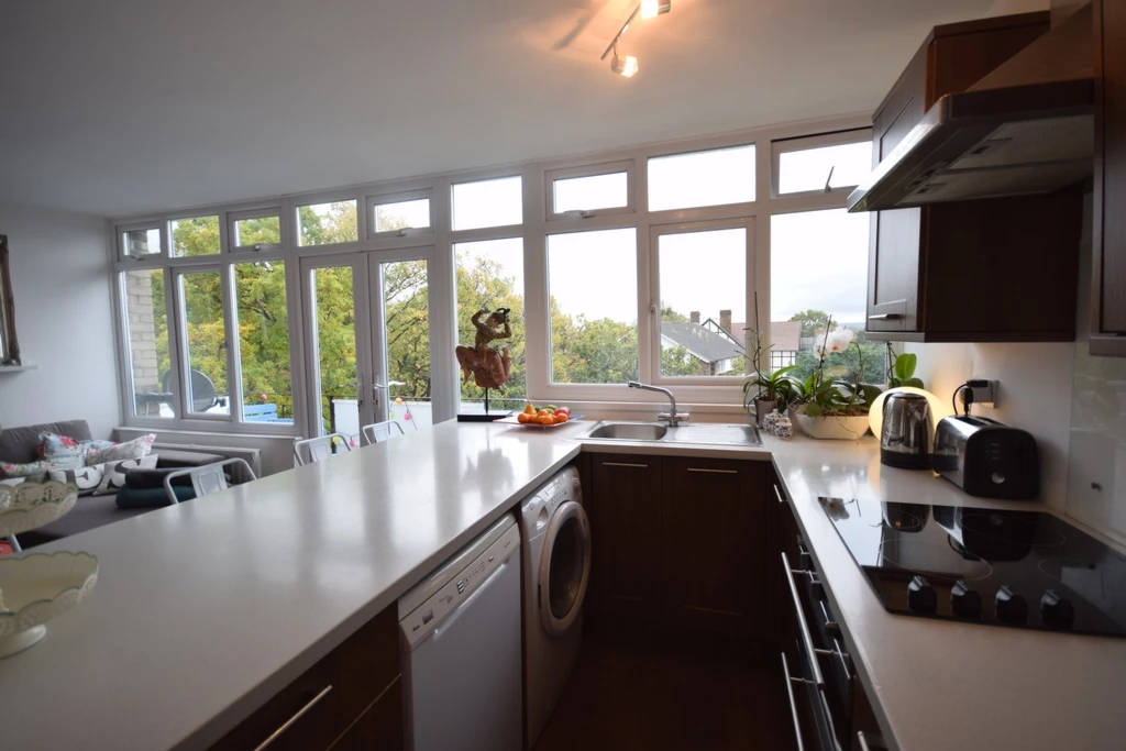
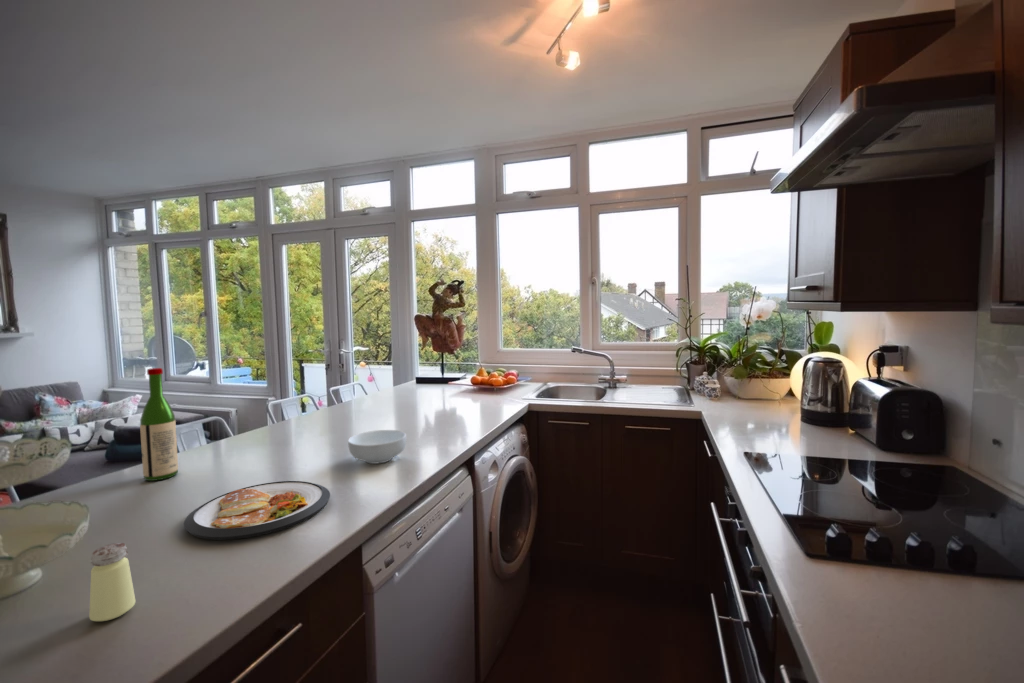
+ wine bottle (158, 422)
+ dish (262, 502)
+ cereal bowl (378, 448)
+ saltshaker (111, 579)
